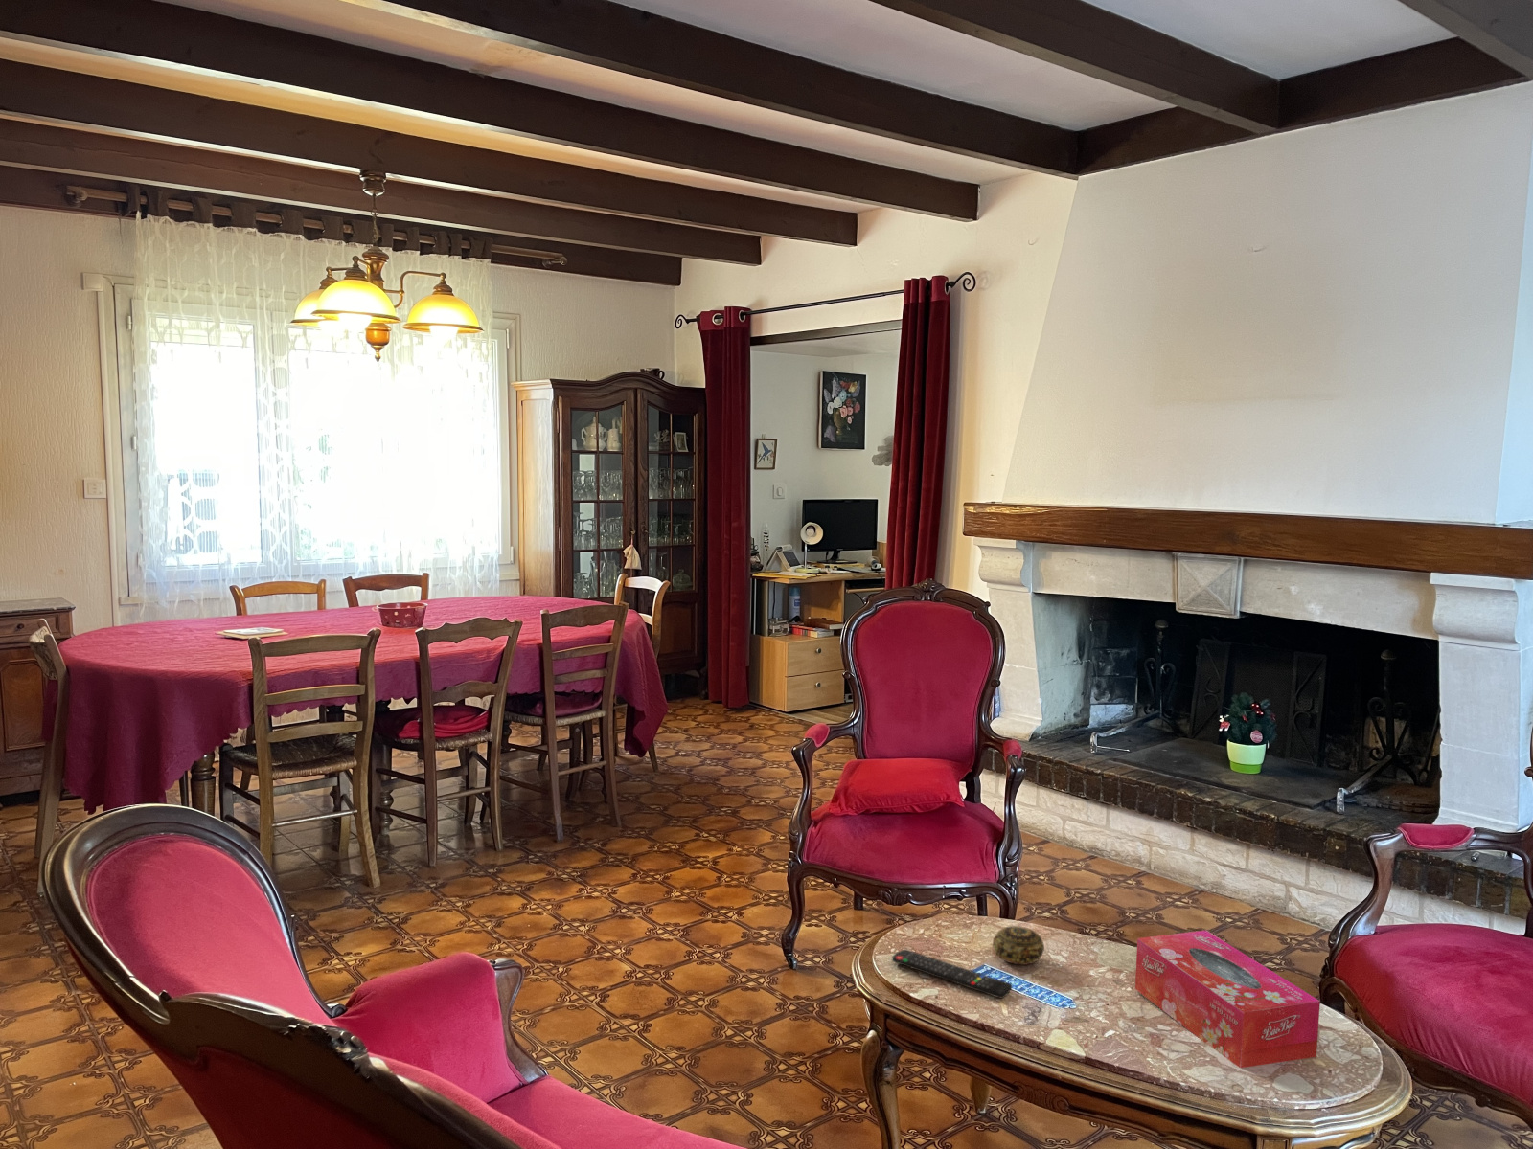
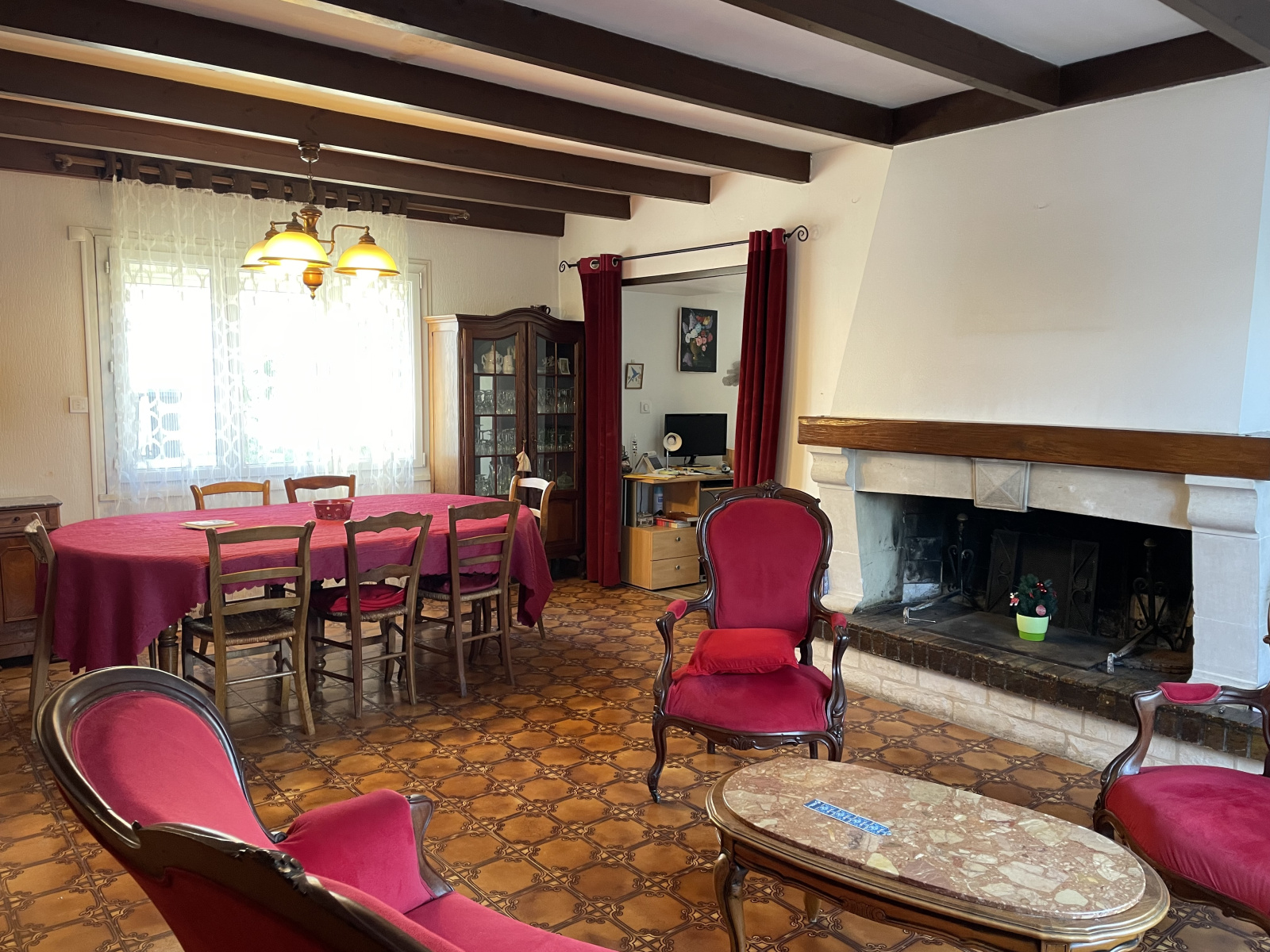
- tissue box (1222, 993)
- remote control (949, 973)
- decorative ball (1019, 944)
